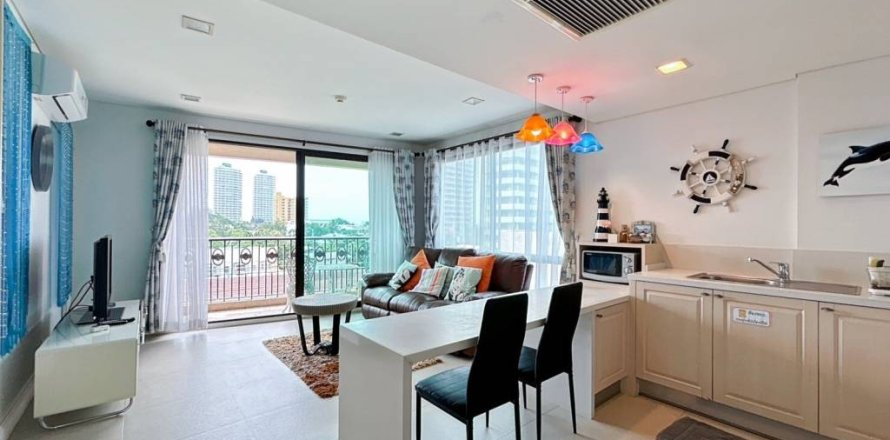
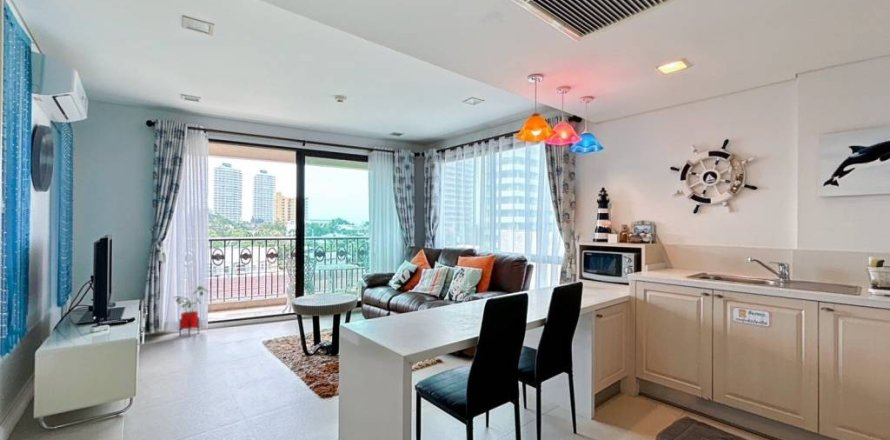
+ house plant (191, 309)
